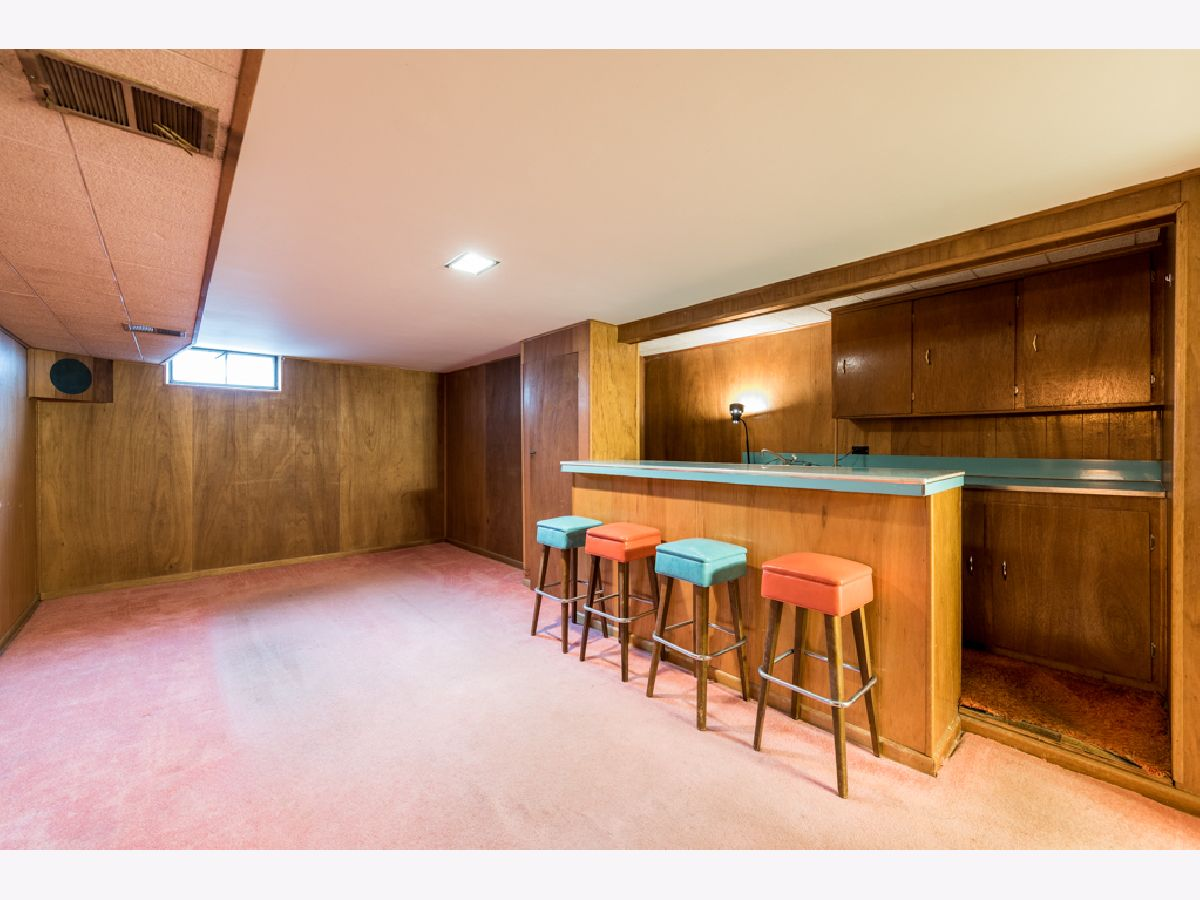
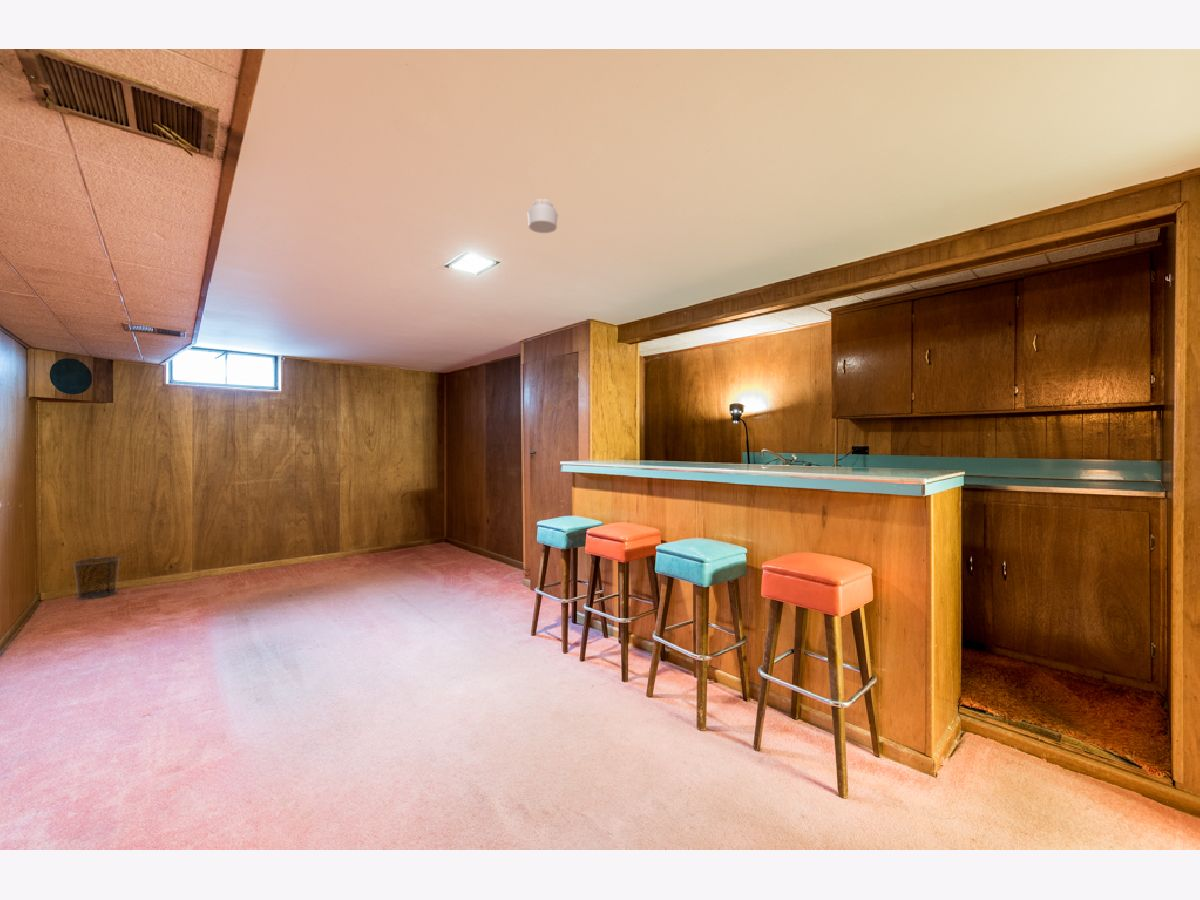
+ smoke detector (542, 215)
+ waste bin (97, 578)
